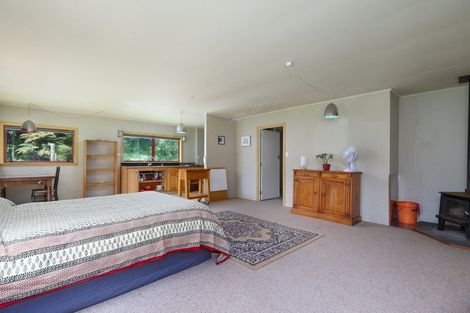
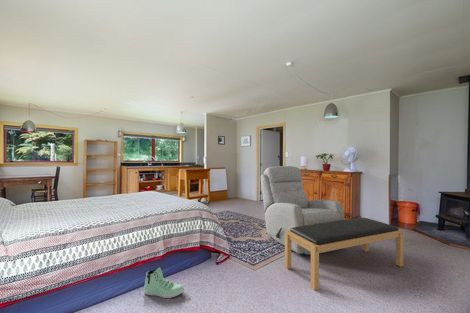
+ sneaker (164, 281)
+ chair (297, 203)
+ bench (344, 246)
